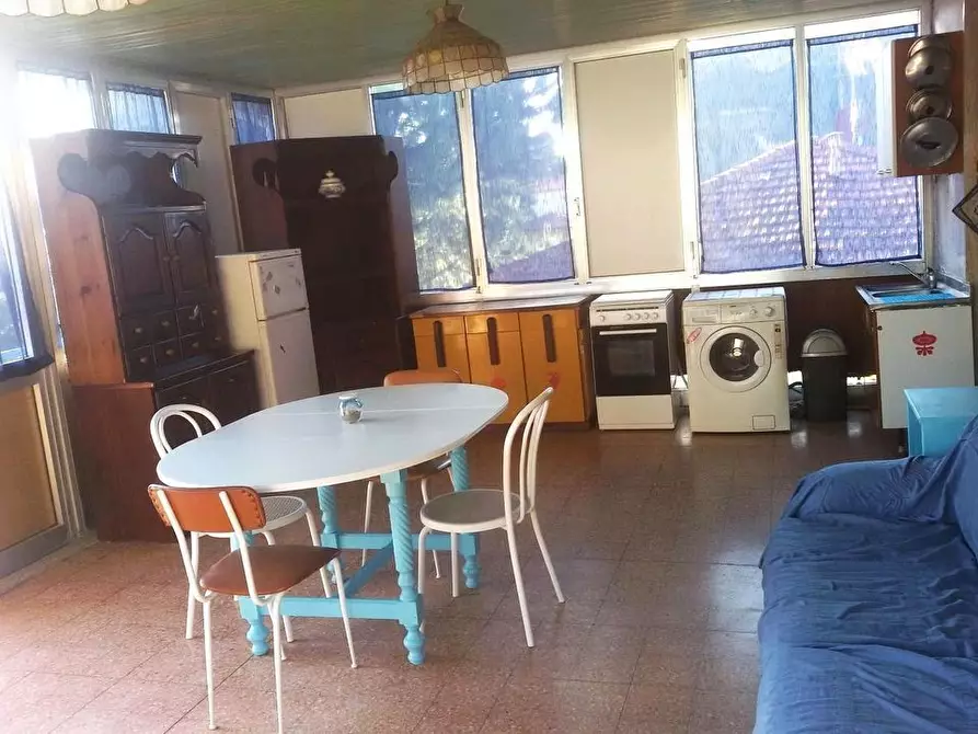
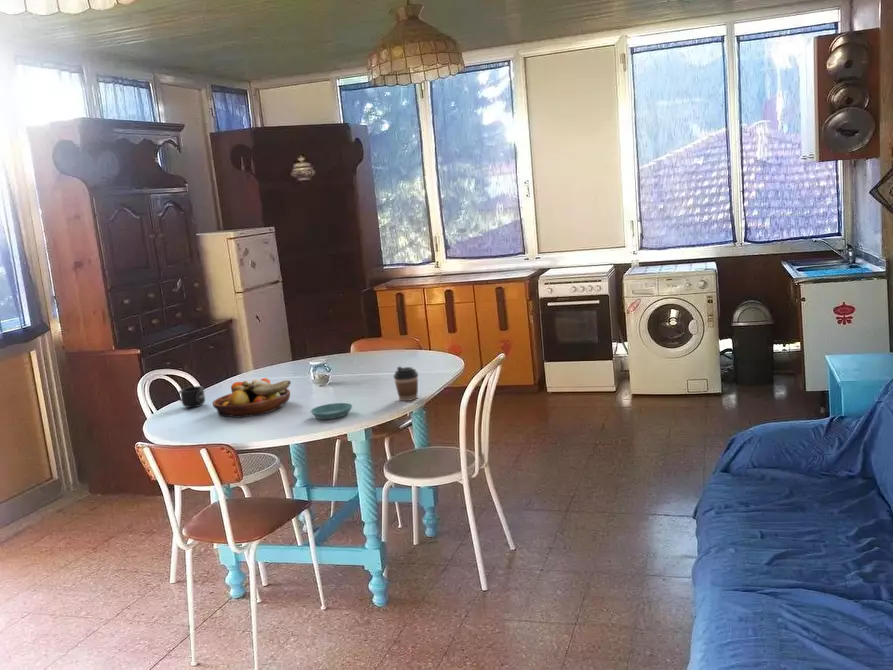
+ saucer (331, 411)
+ coffee cup (406, 382)
+ fruit bowl (252, 393)
+ mug (190, 397)
